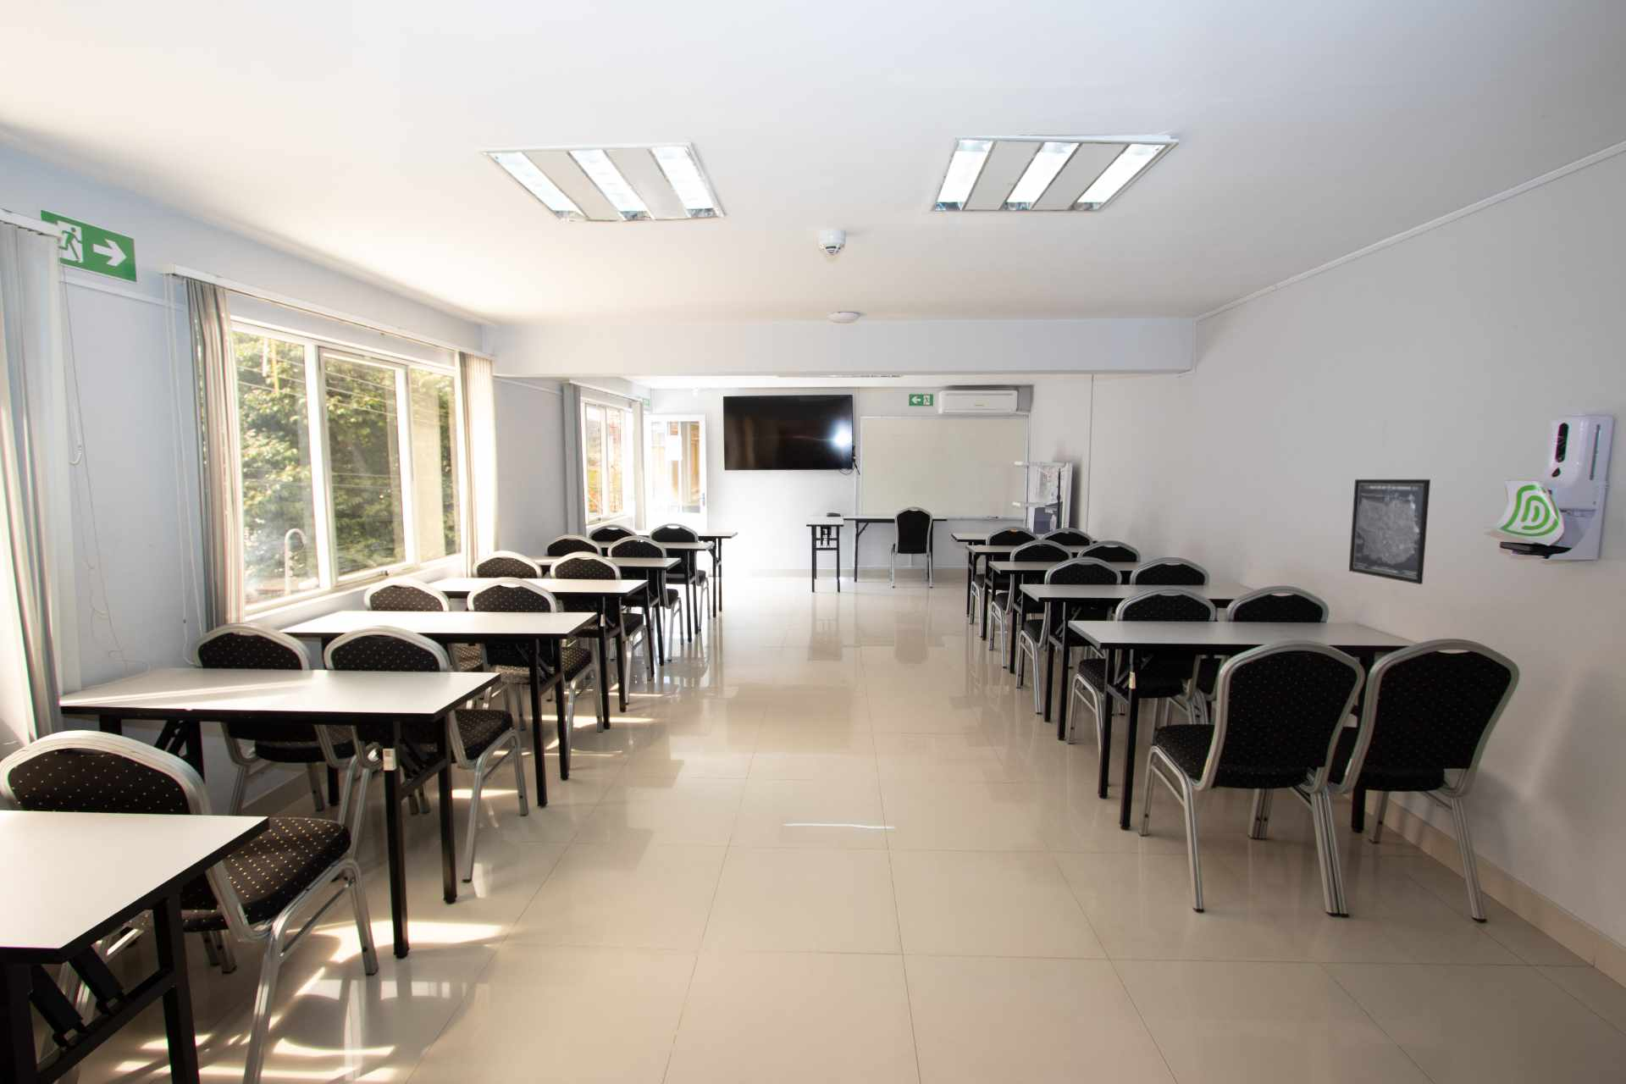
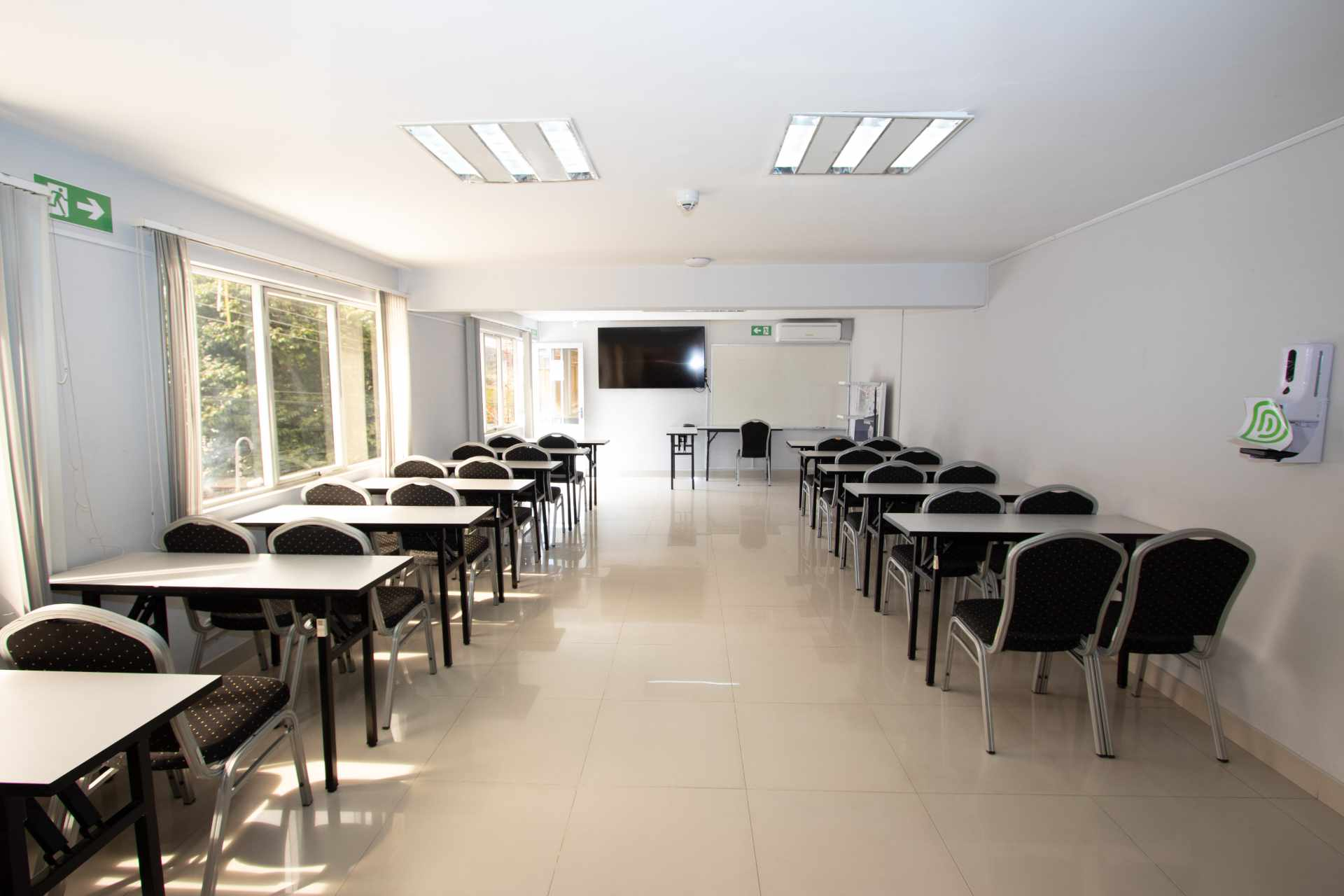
- wall art (1386, 529)
